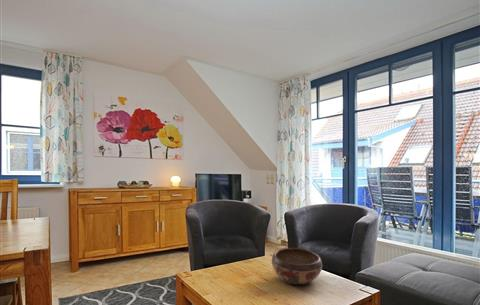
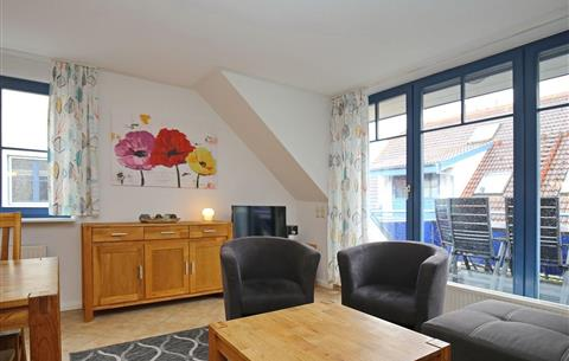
- decorative bowl (296, 267)
